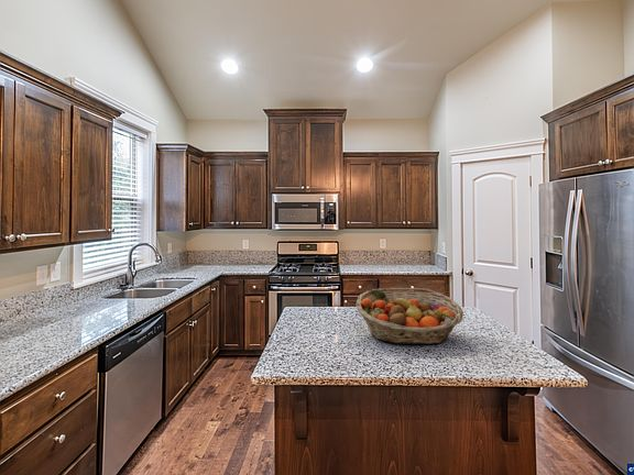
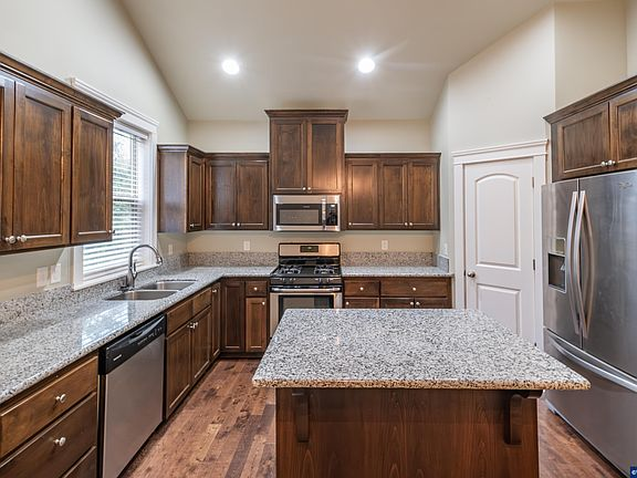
- fruit basket (407, 313)
